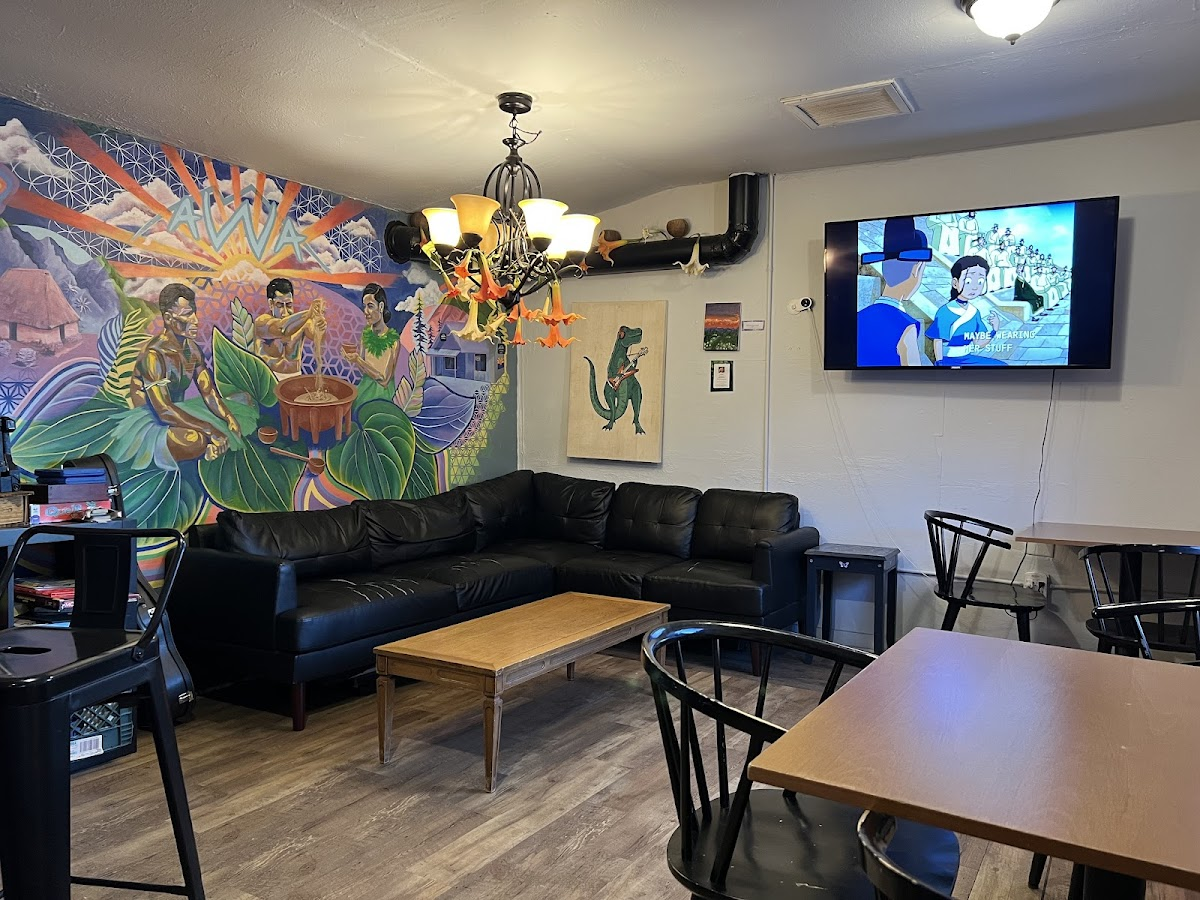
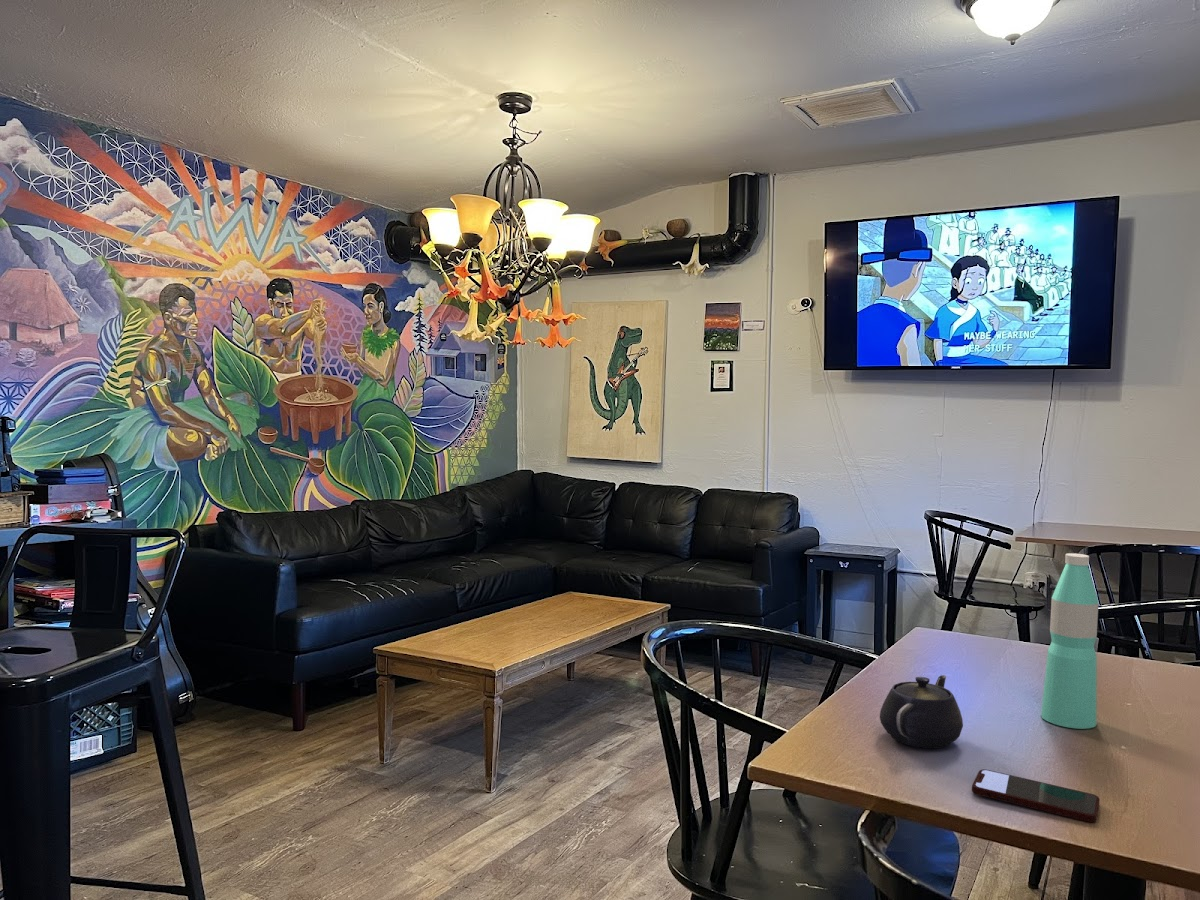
+ teapot (922, 707)
+ water bottle (1072, 637)
+ smartphone (1034, 794)
